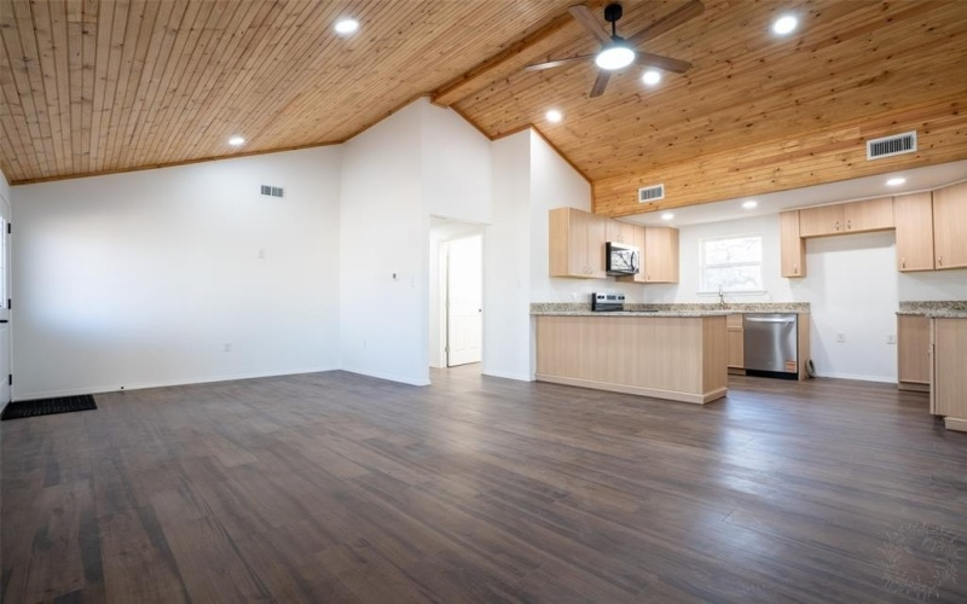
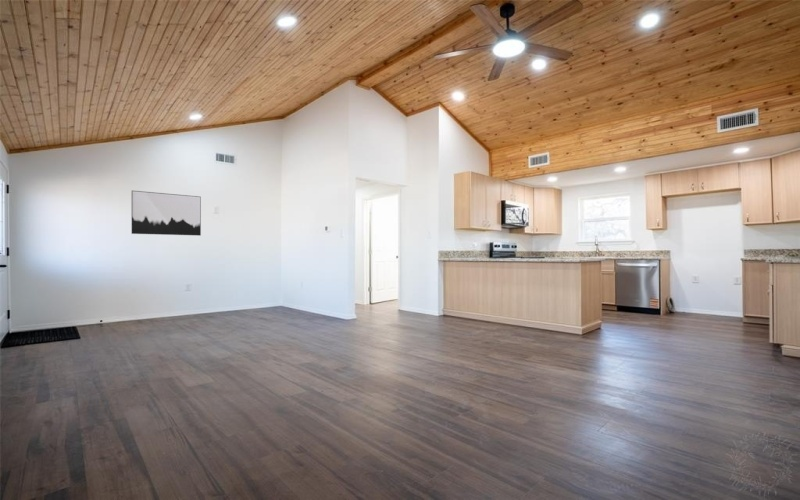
+ wall art (167, 214)
